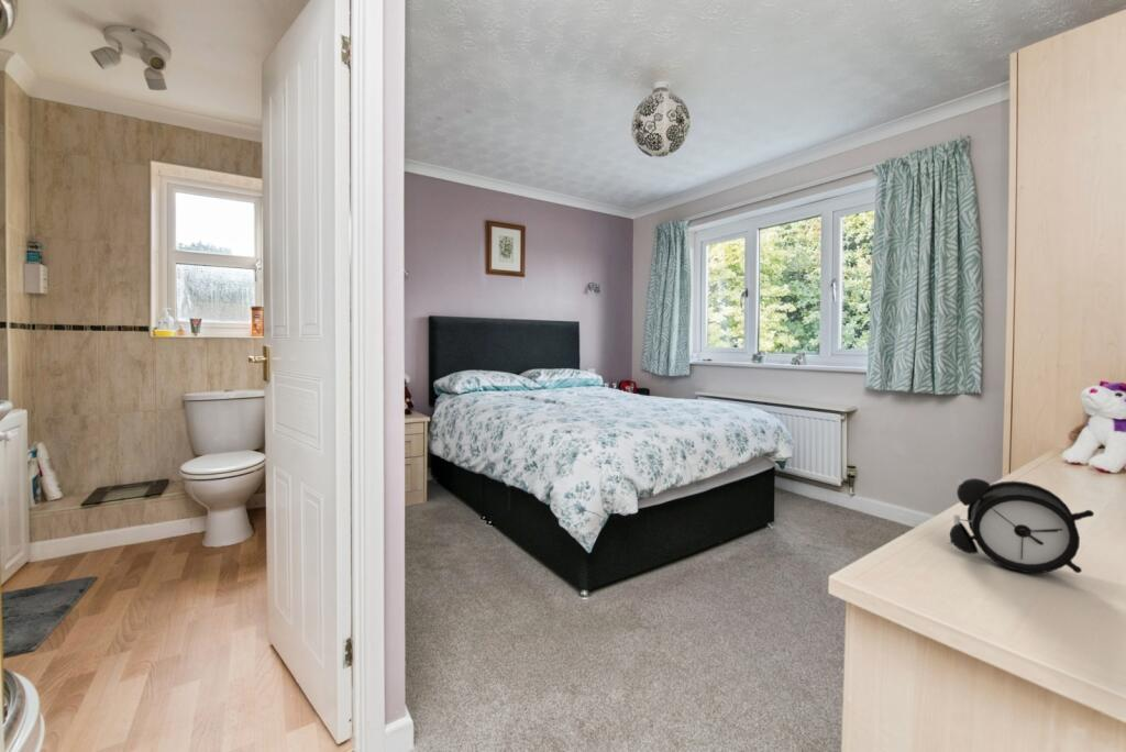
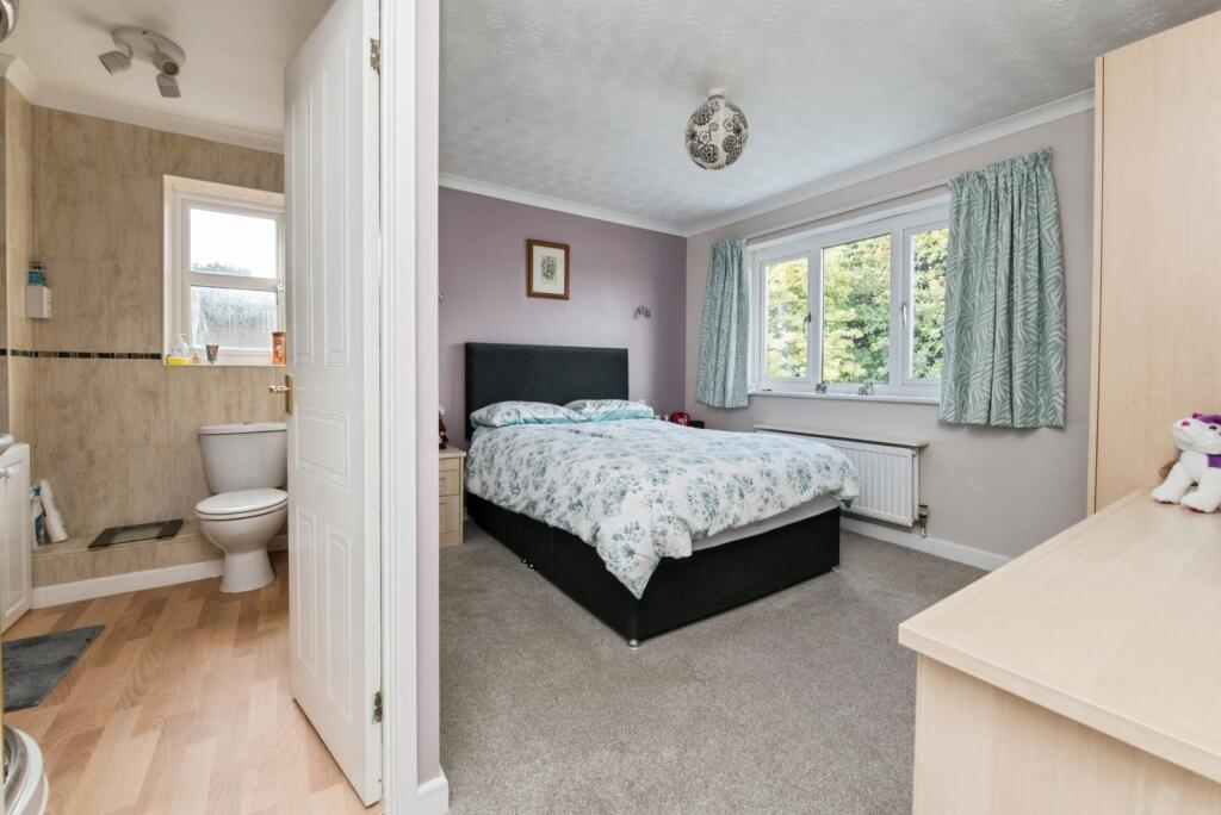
- alarm clock (1015, 524)
